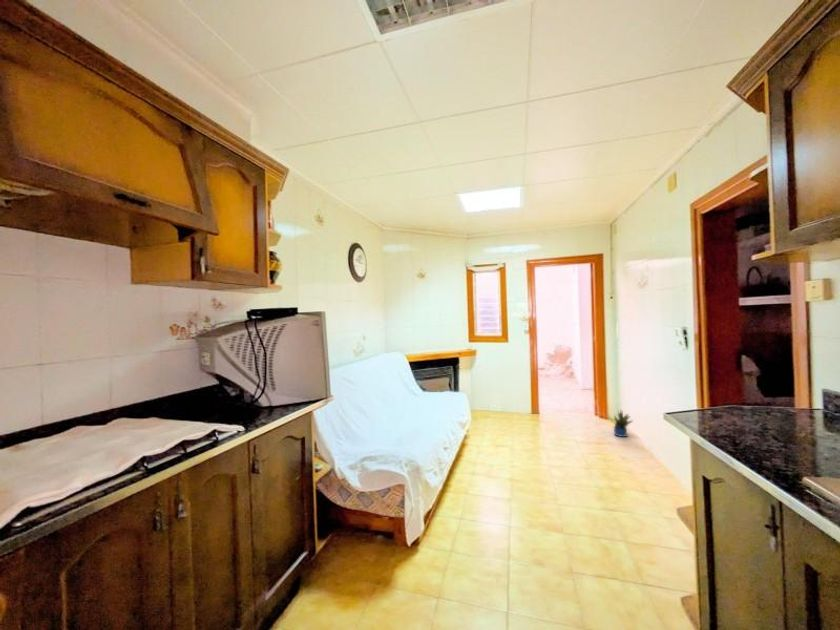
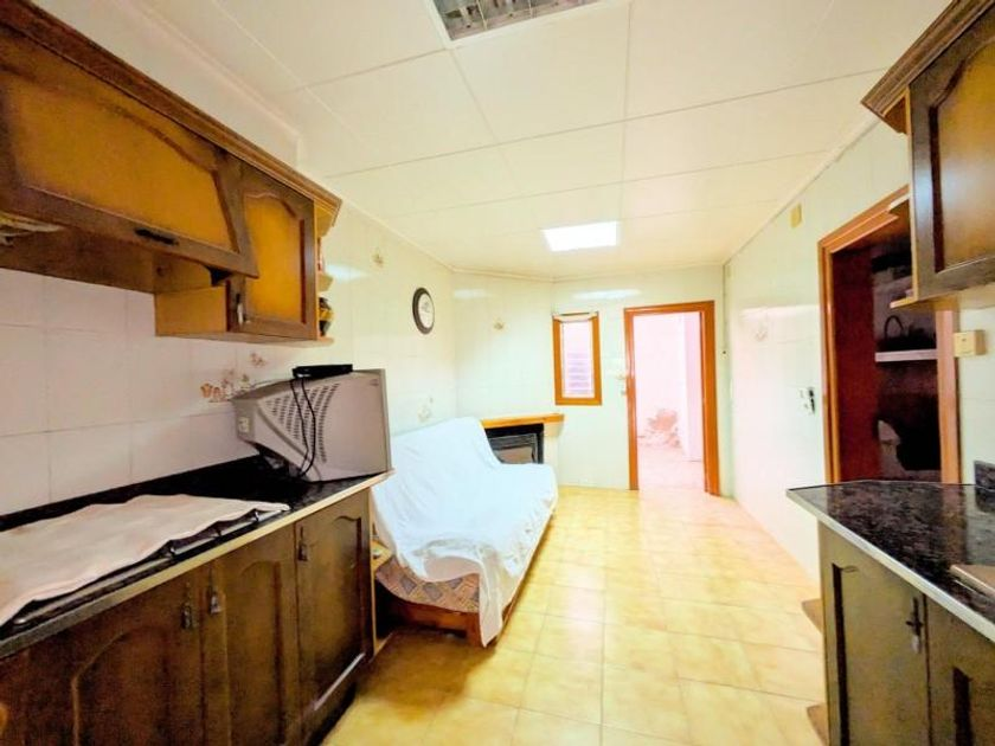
- potted plant (622, 421)
